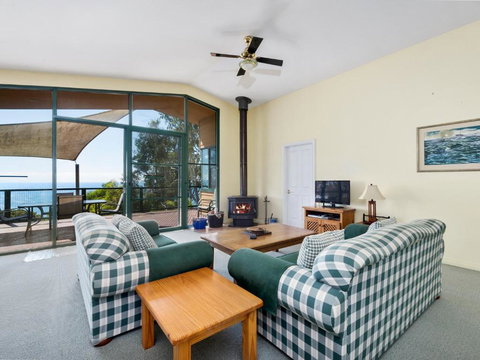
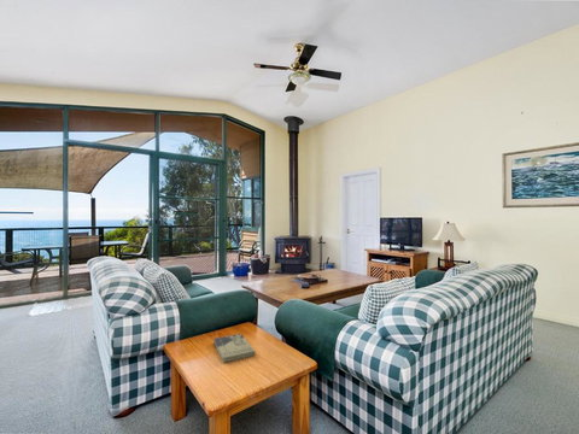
+ book (233, 346)
